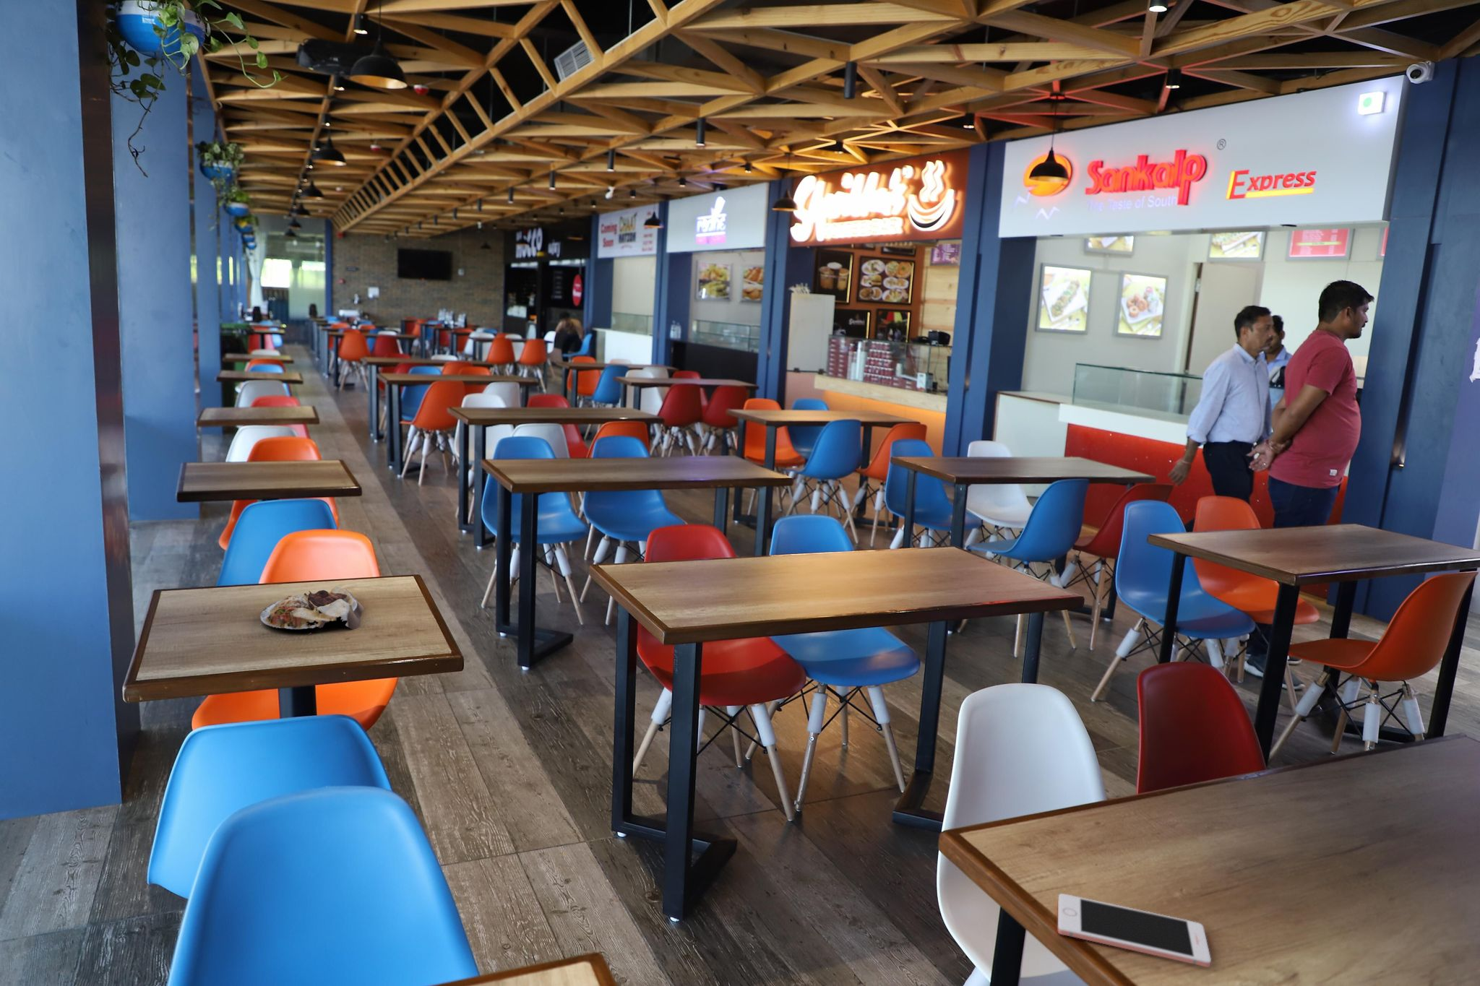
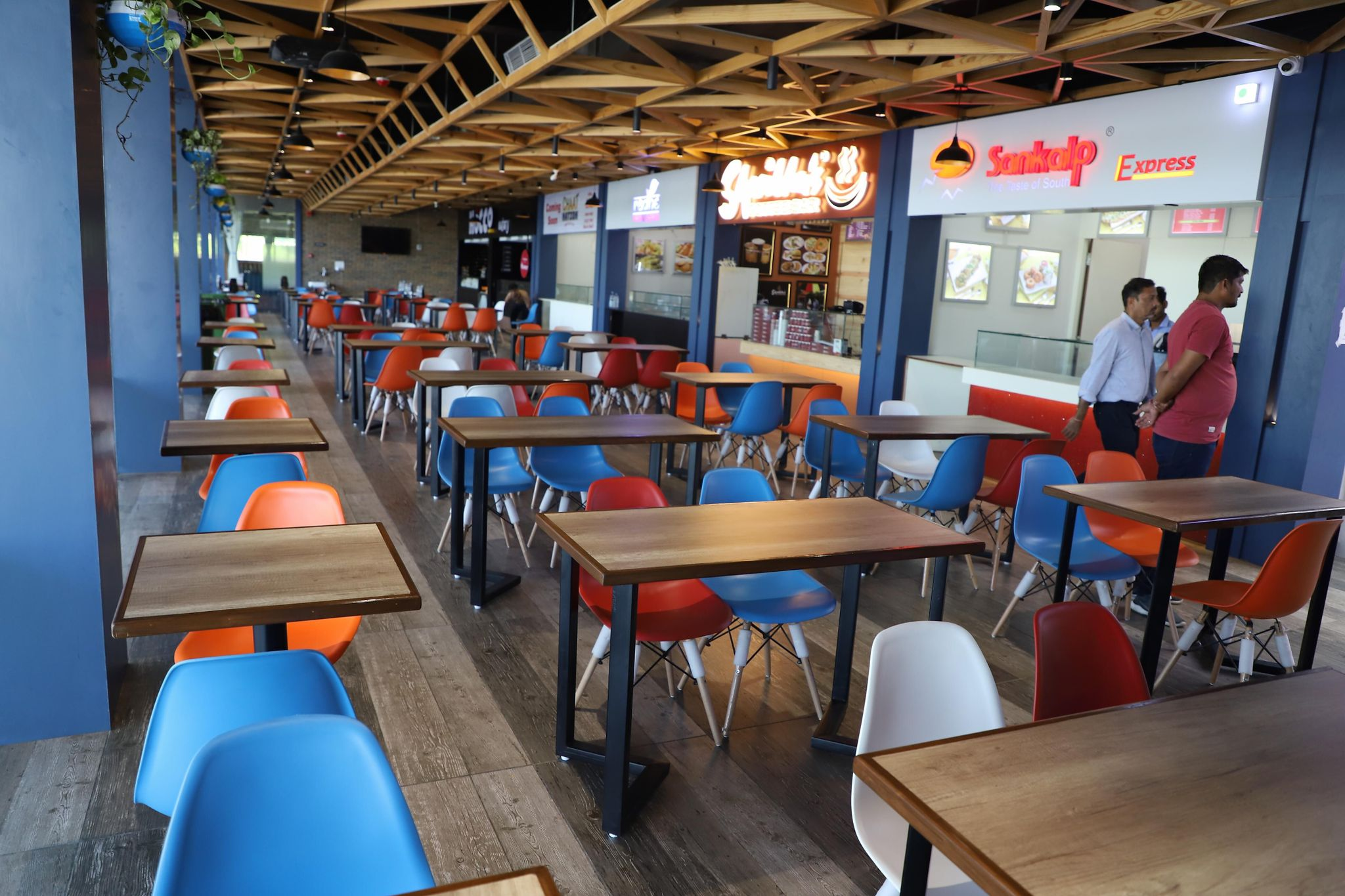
- food plate (314, 602)
- cell phone (1131, 929)
